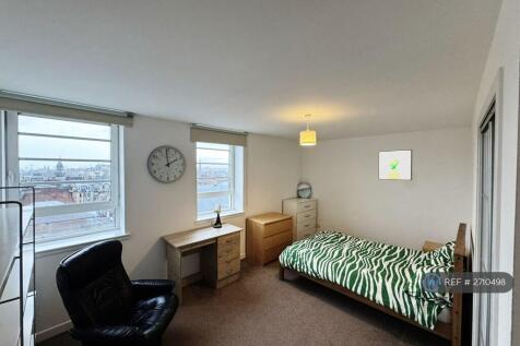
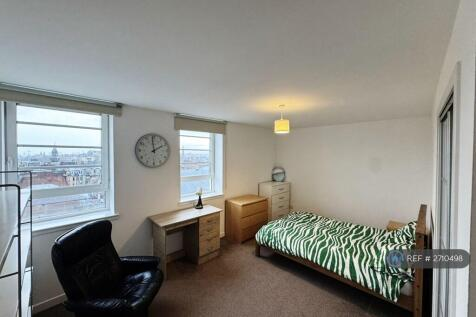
- wall art (394, 165)
